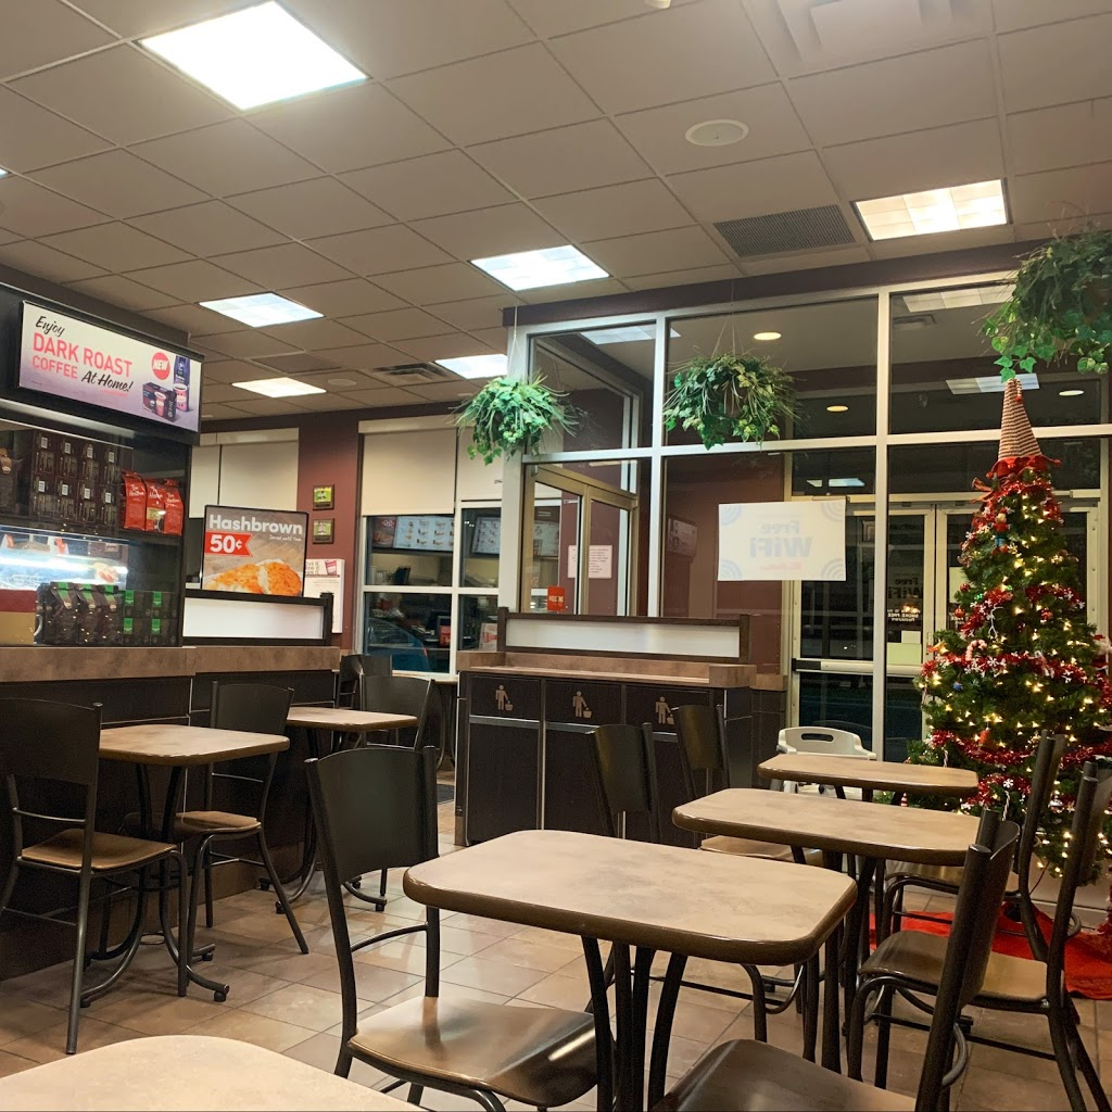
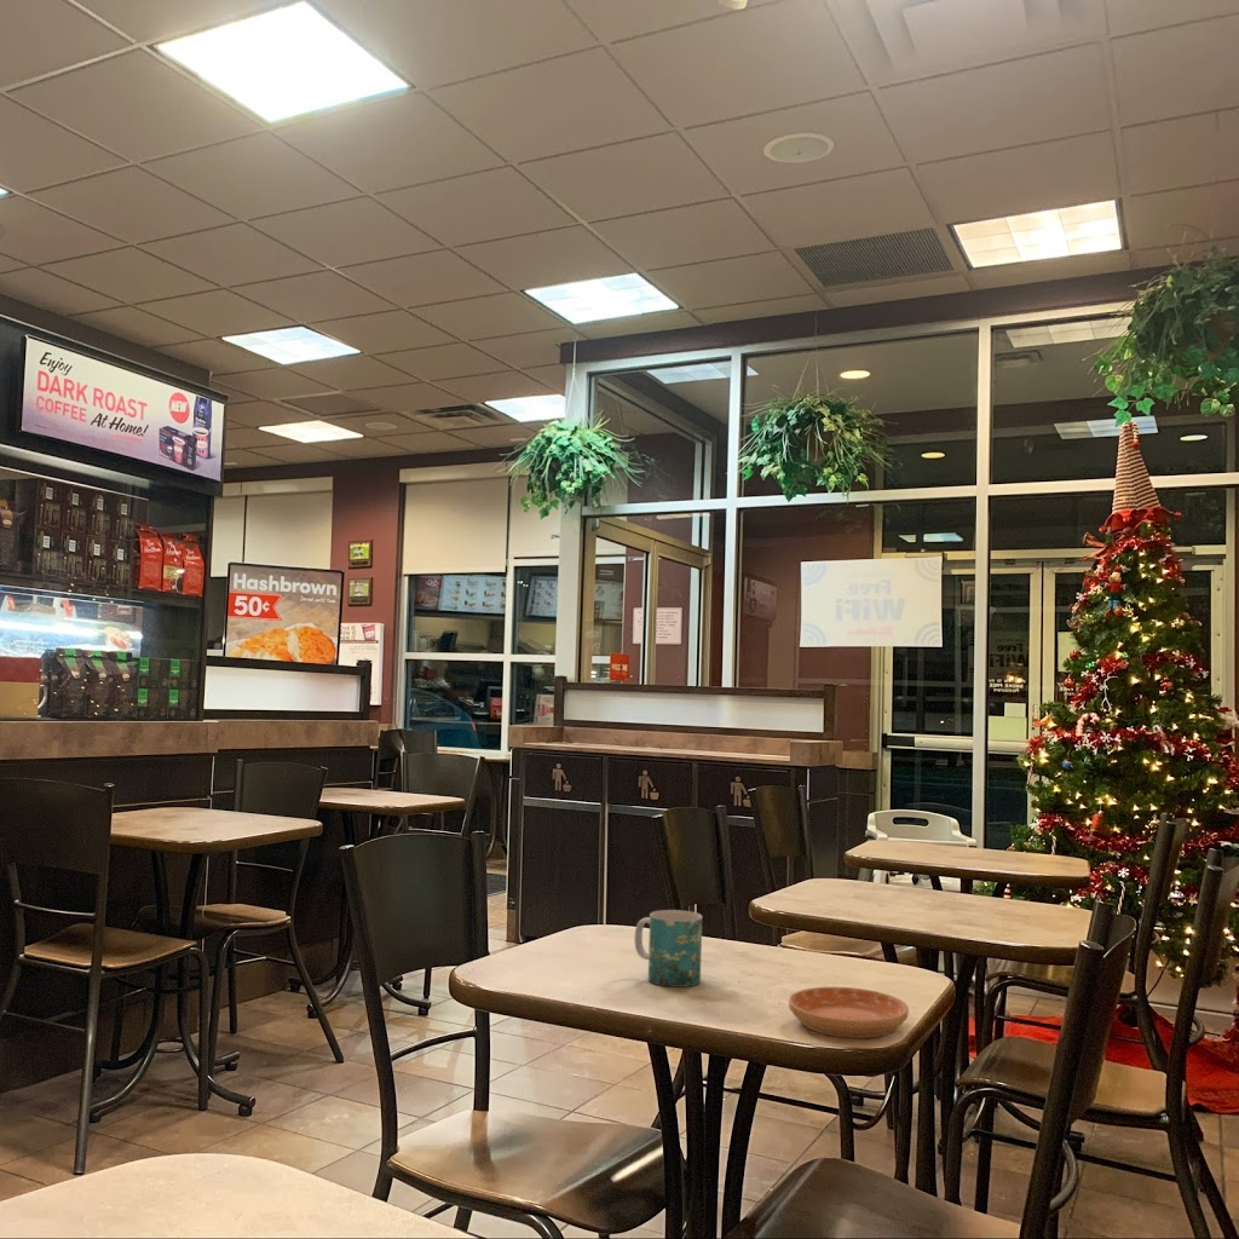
+ mug (665, 945)
+ saucer (847, 1013)
